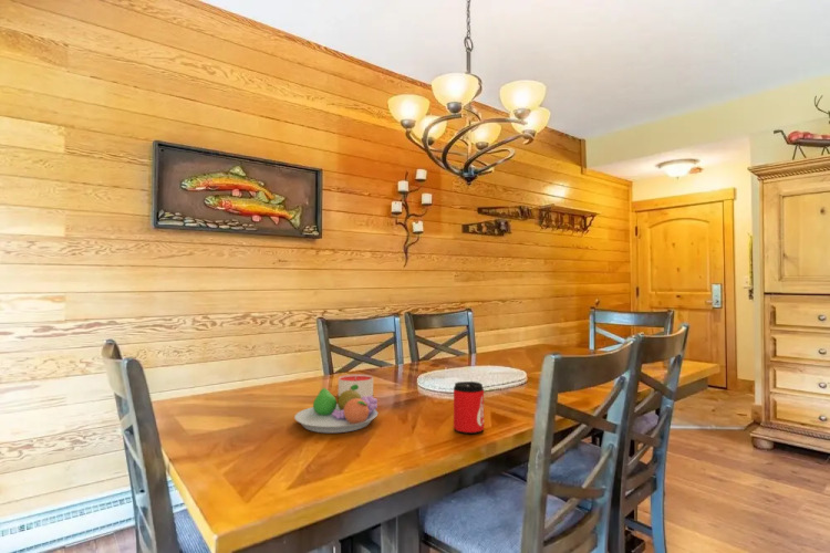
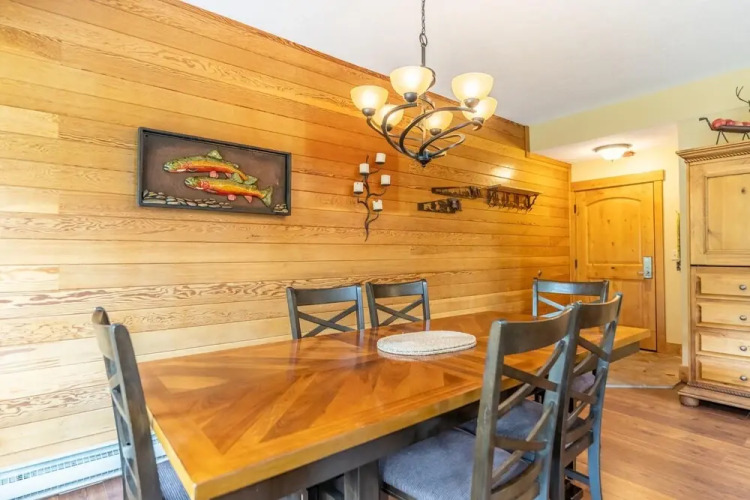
- fruit bowl (336, 405)
- candle (355, 384)
- can (468, 406)
